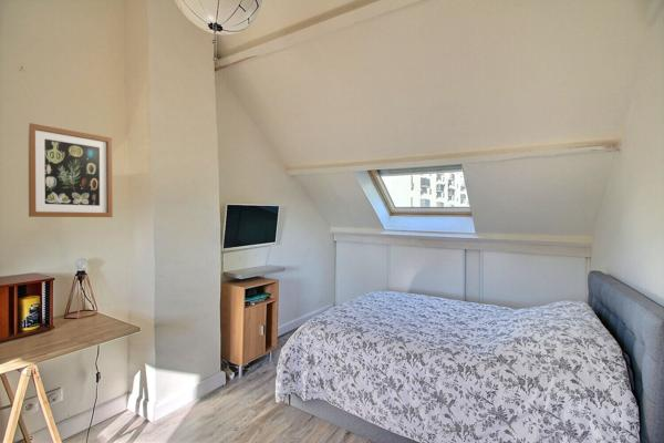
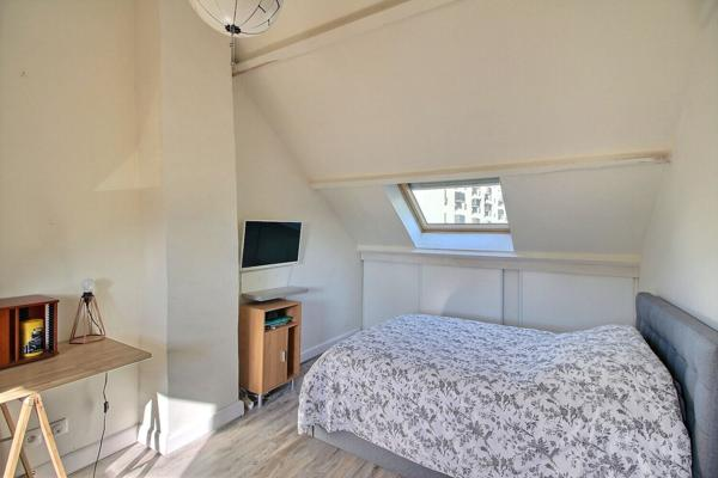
- wall art (73, 174)
